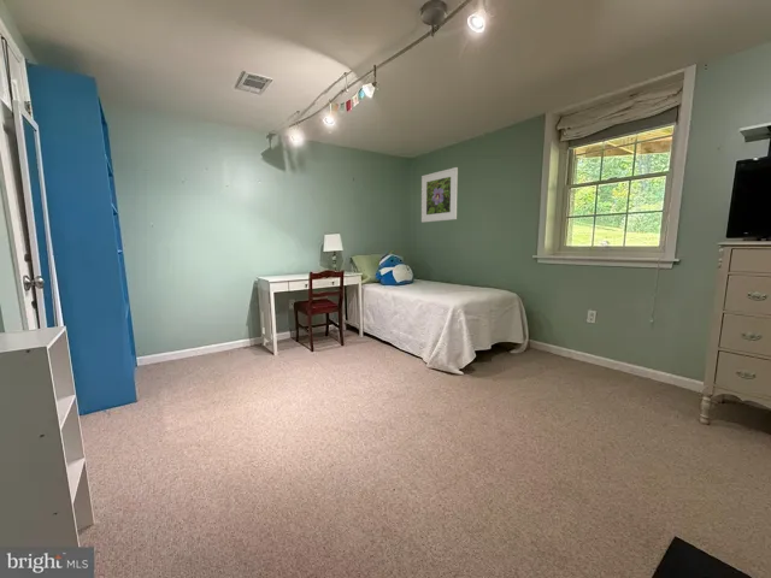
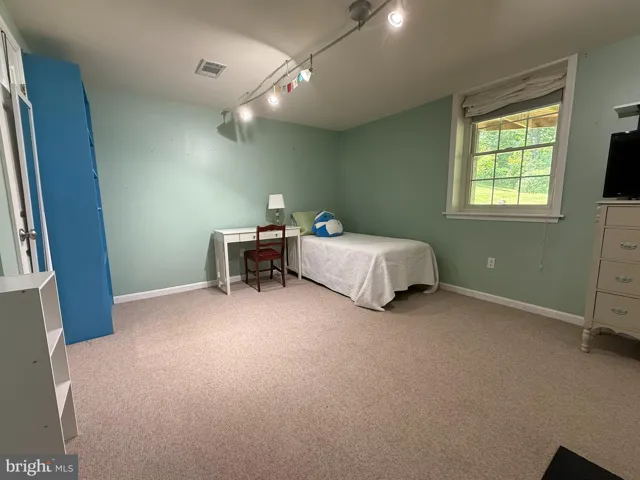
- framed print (437, 196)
